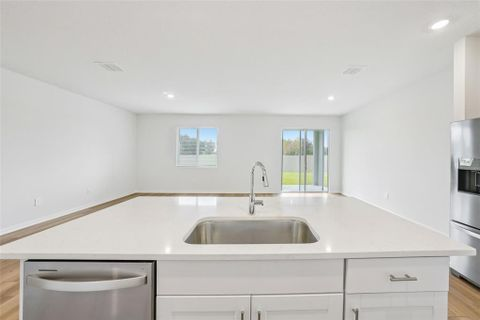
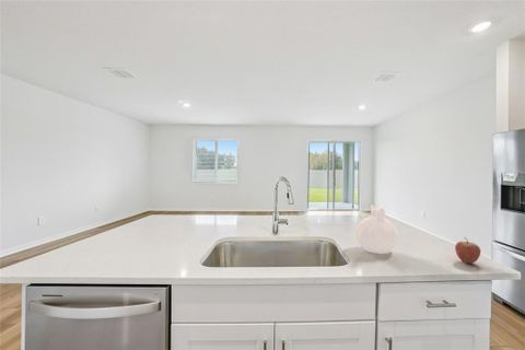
+ teapot (375, 228)
+ fruit (467, 249)
